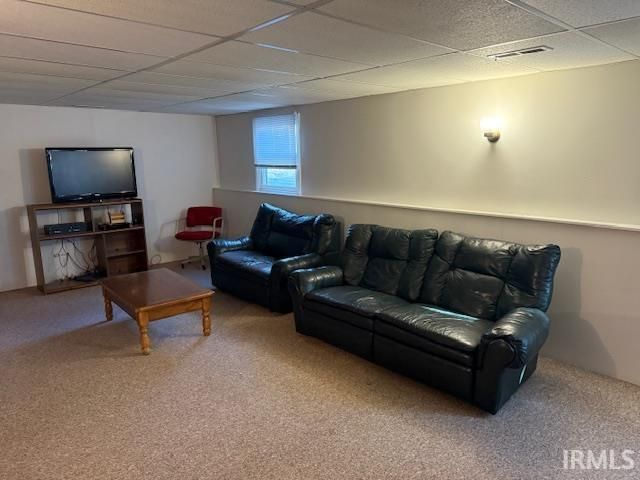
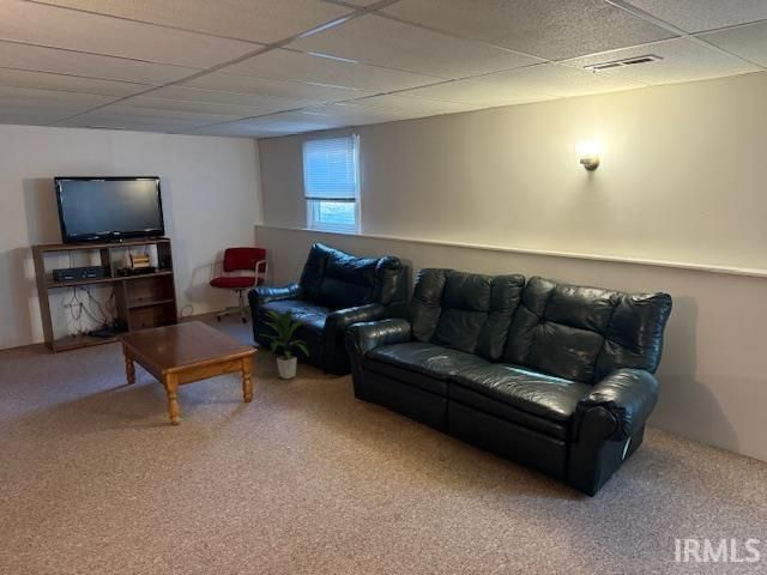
+ indoor plant (283, 341)
